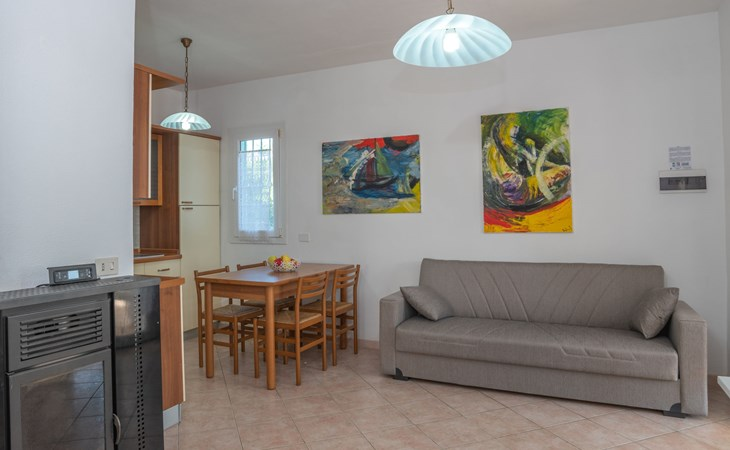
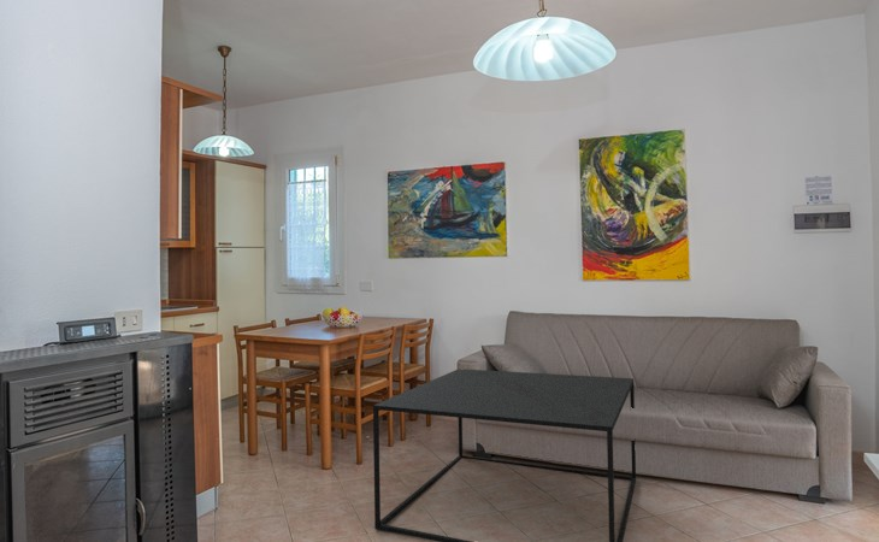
+ coffee table (514, 461)
